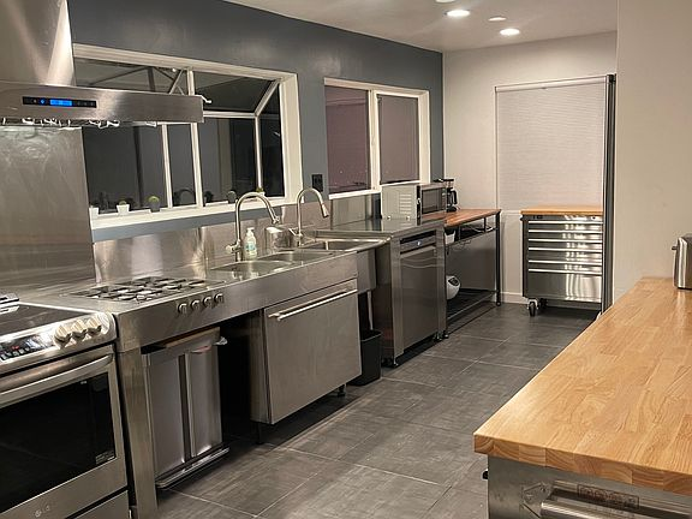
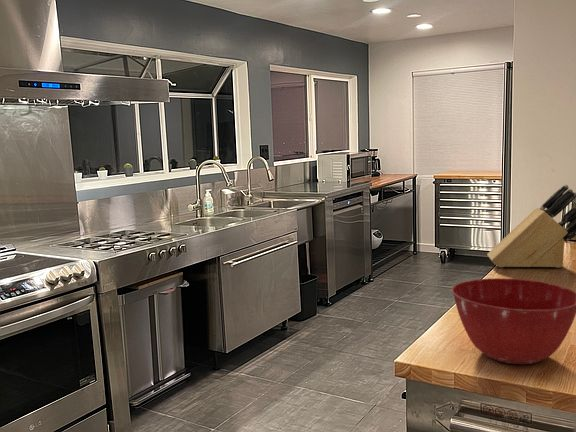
+ knife block (537, 225)
+ mixing bowl (513, 322)
